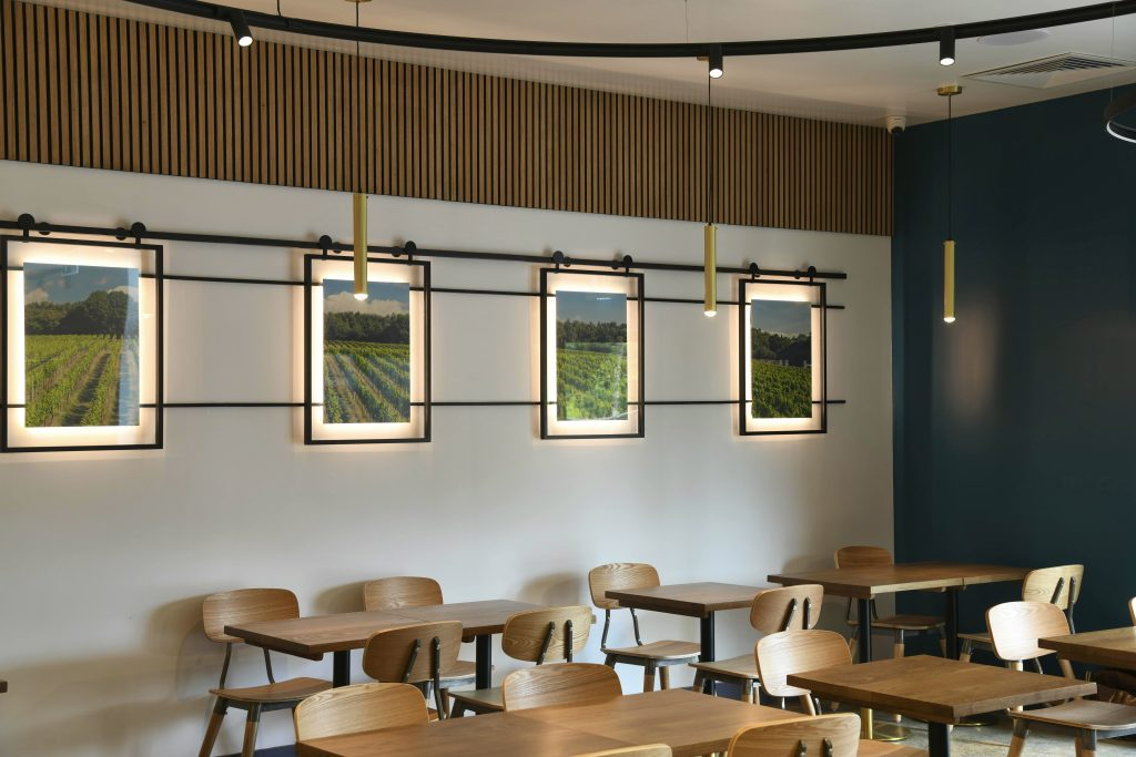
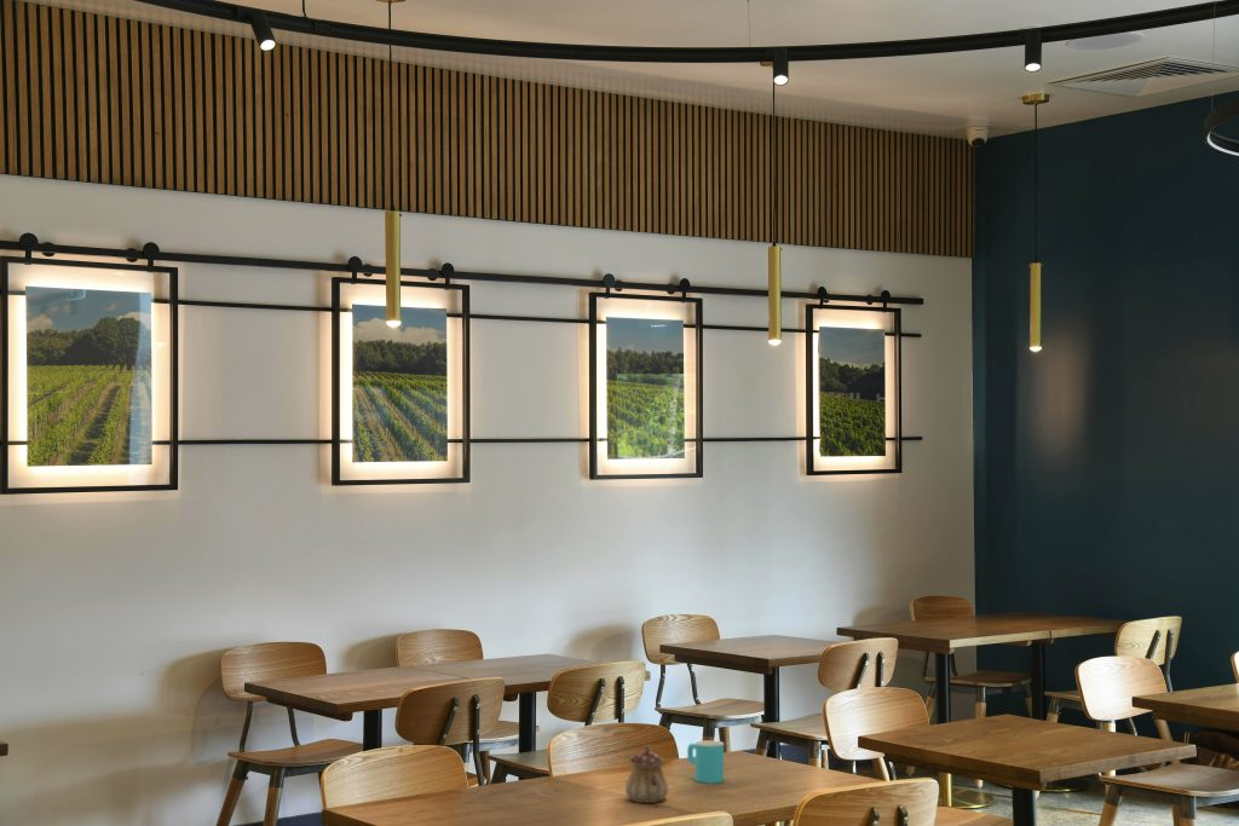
+ teapot (647, 772)
+ cup (707, 759)
